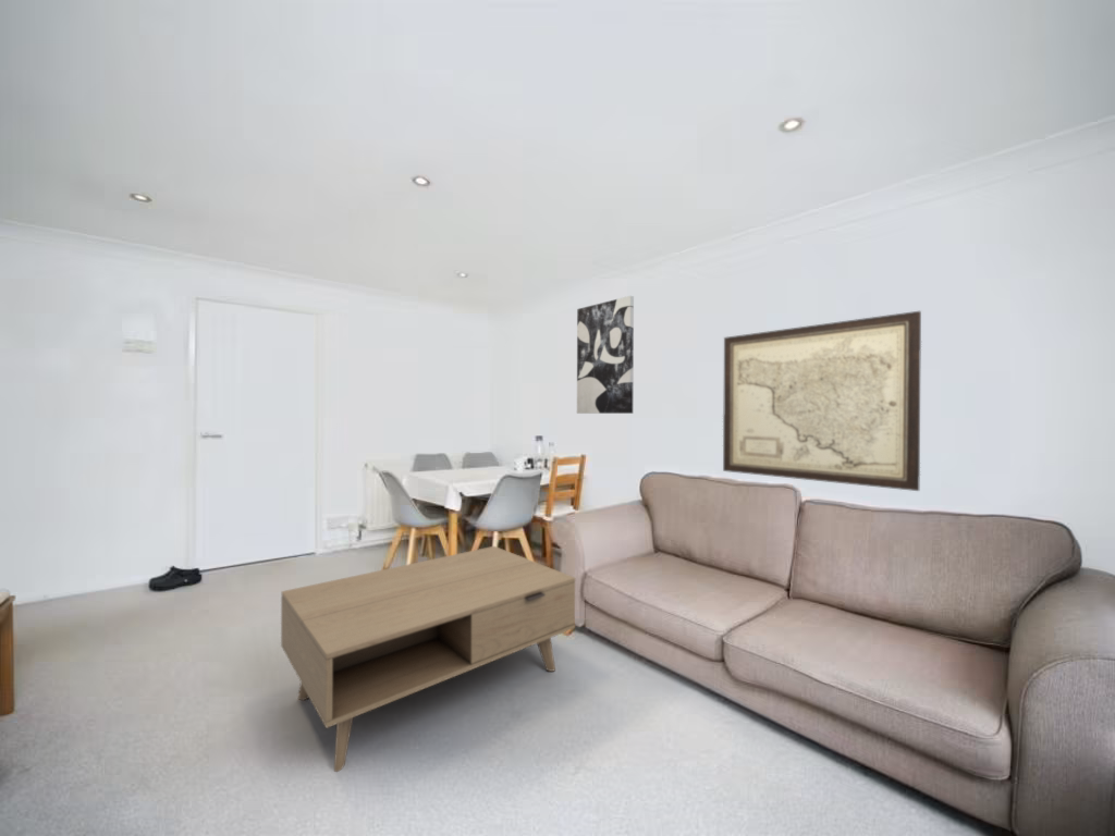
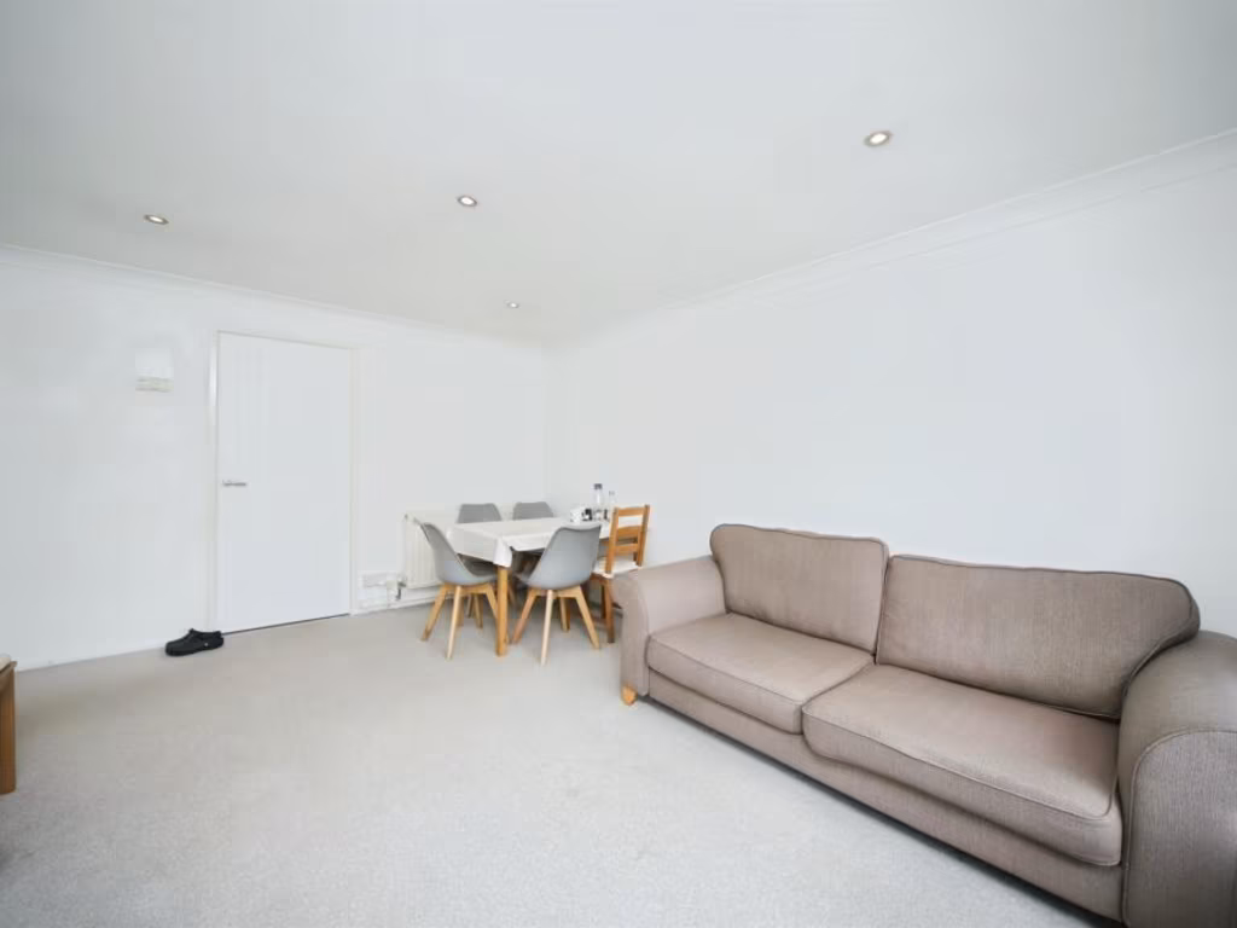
- wall art (603, 358)
- coffee table (436, 634)
- wall art (807, 403)
